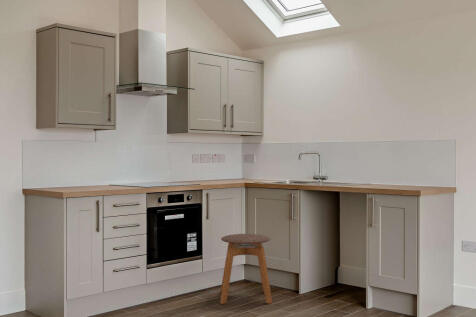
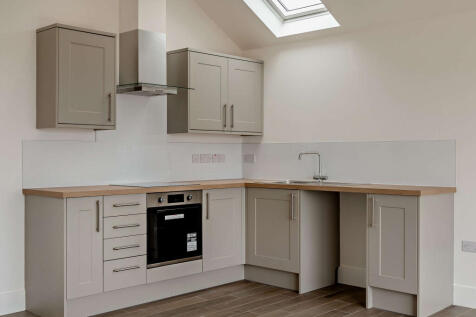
- stool (245, 254)
